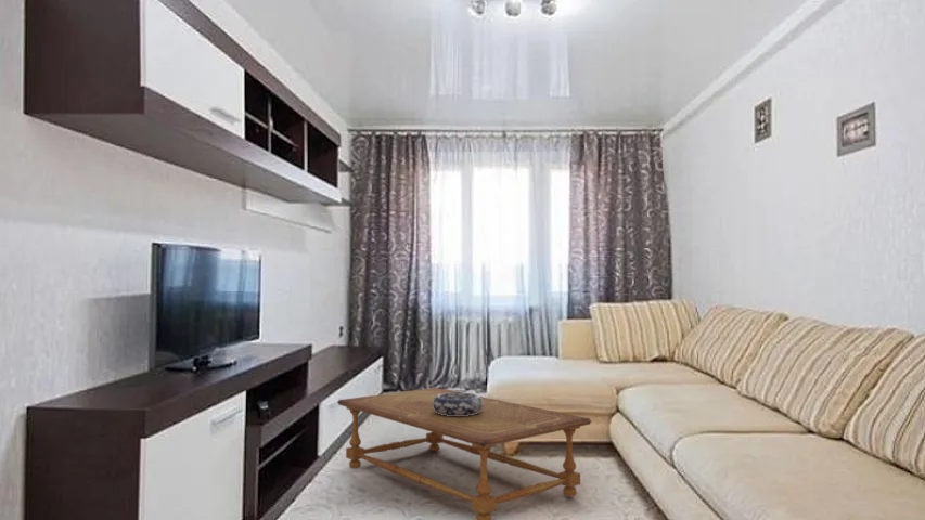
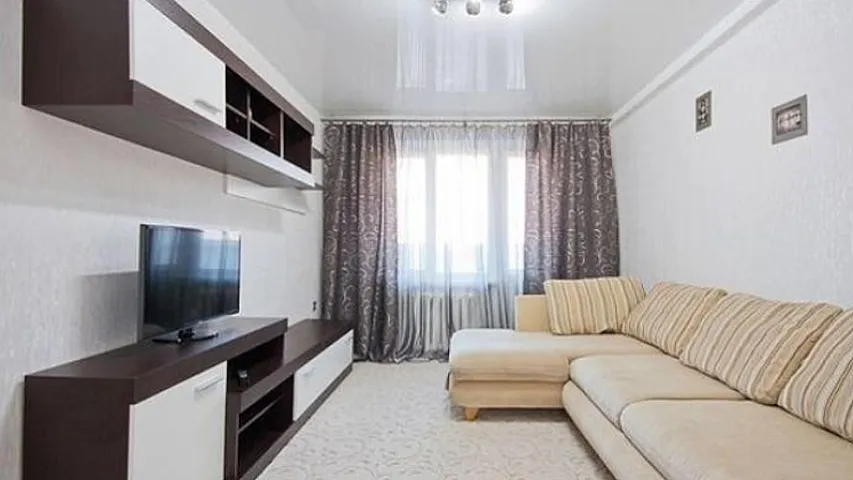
- decorative bowl (458, 403)
- coffee table (454, 444)
